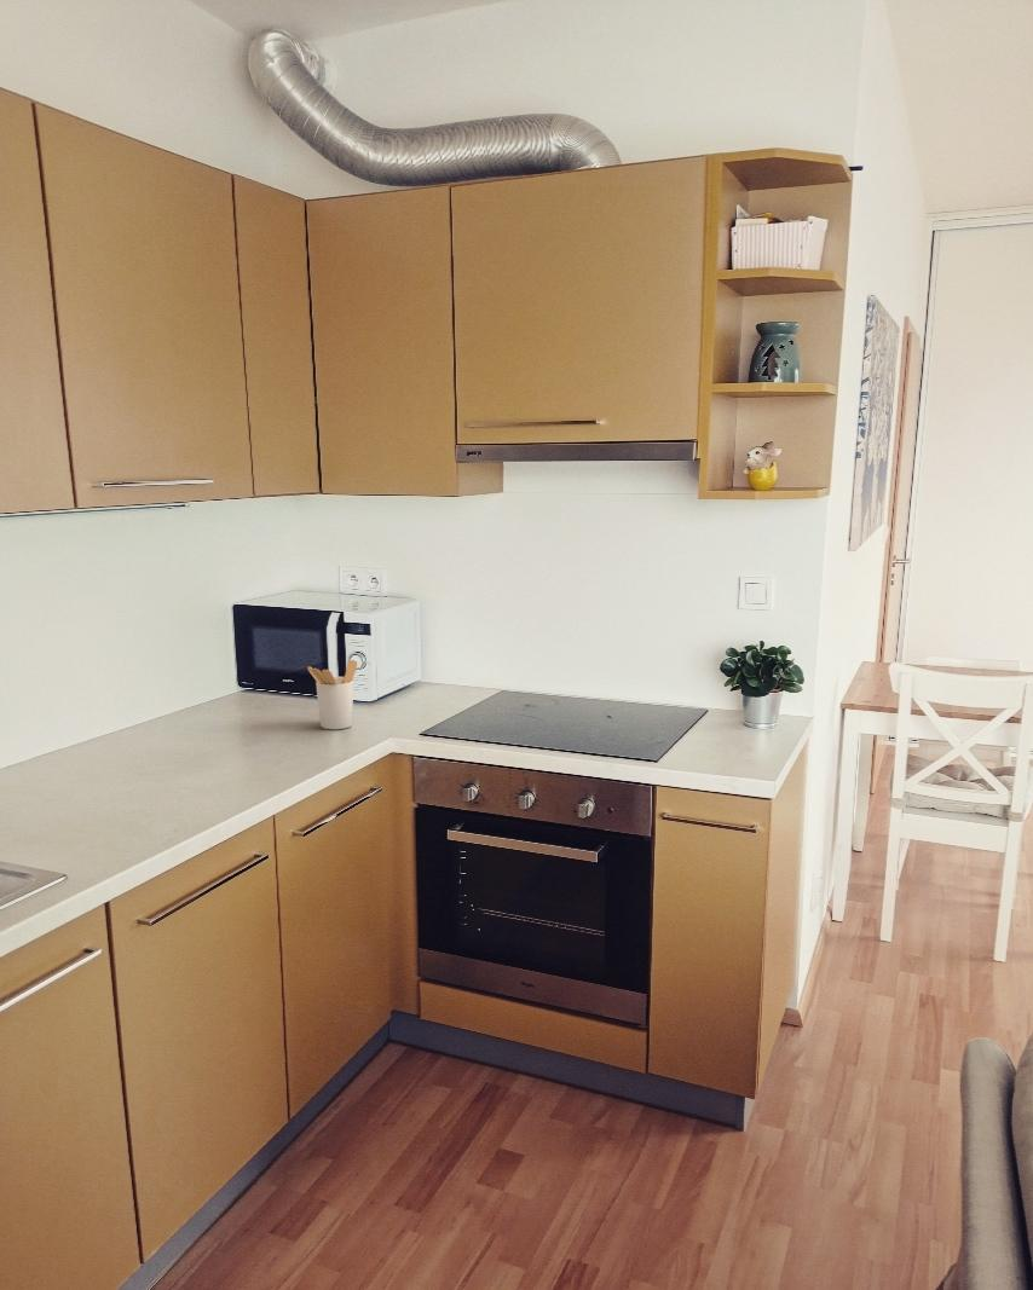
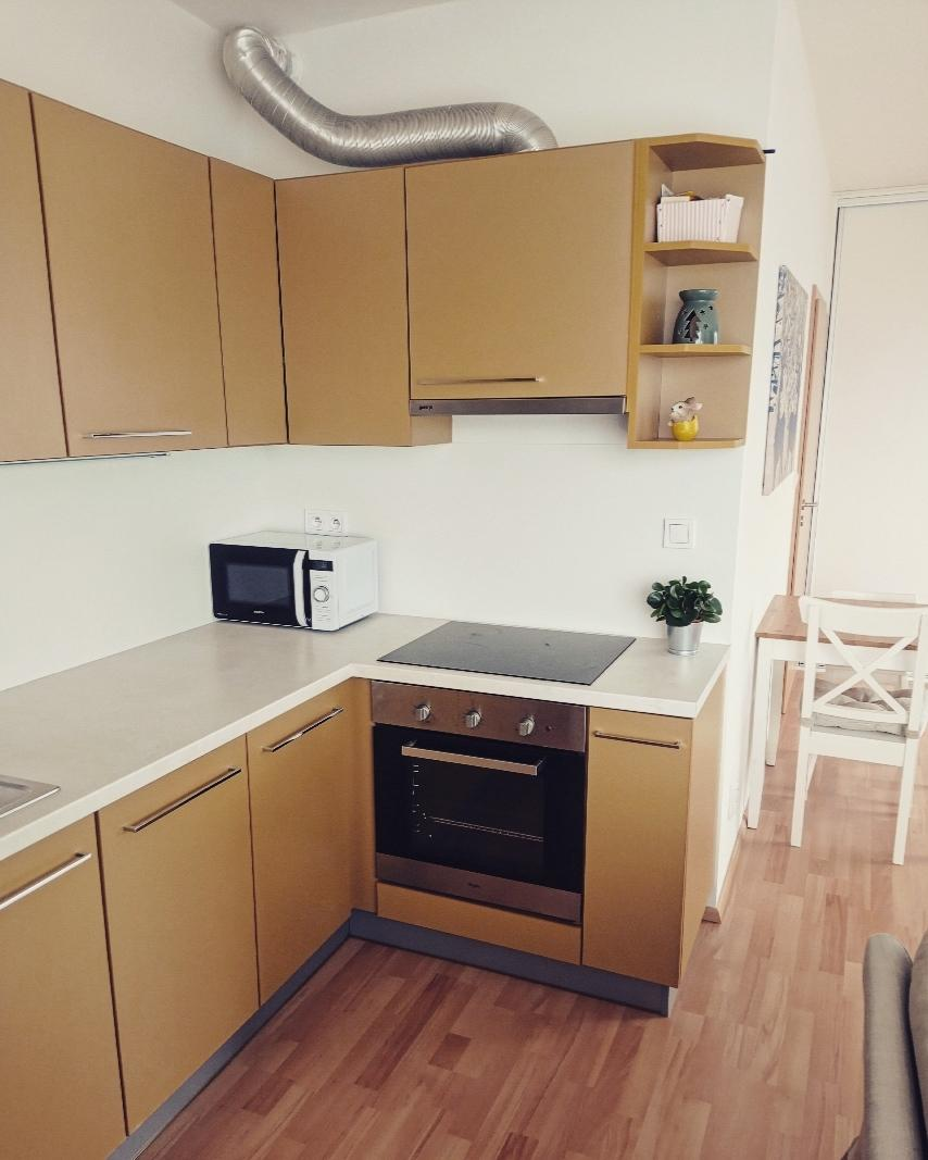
- utensil holder (330, 694)
